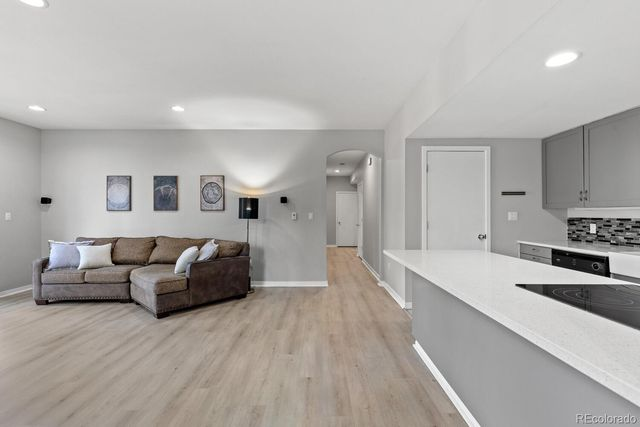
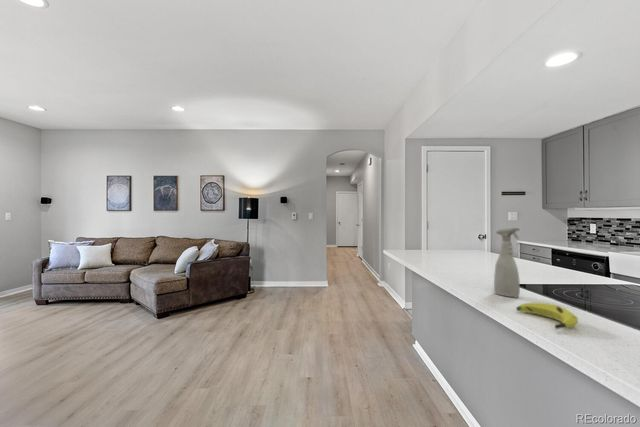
+ spray bottle (506, 261)
+ banana (543, 313)
